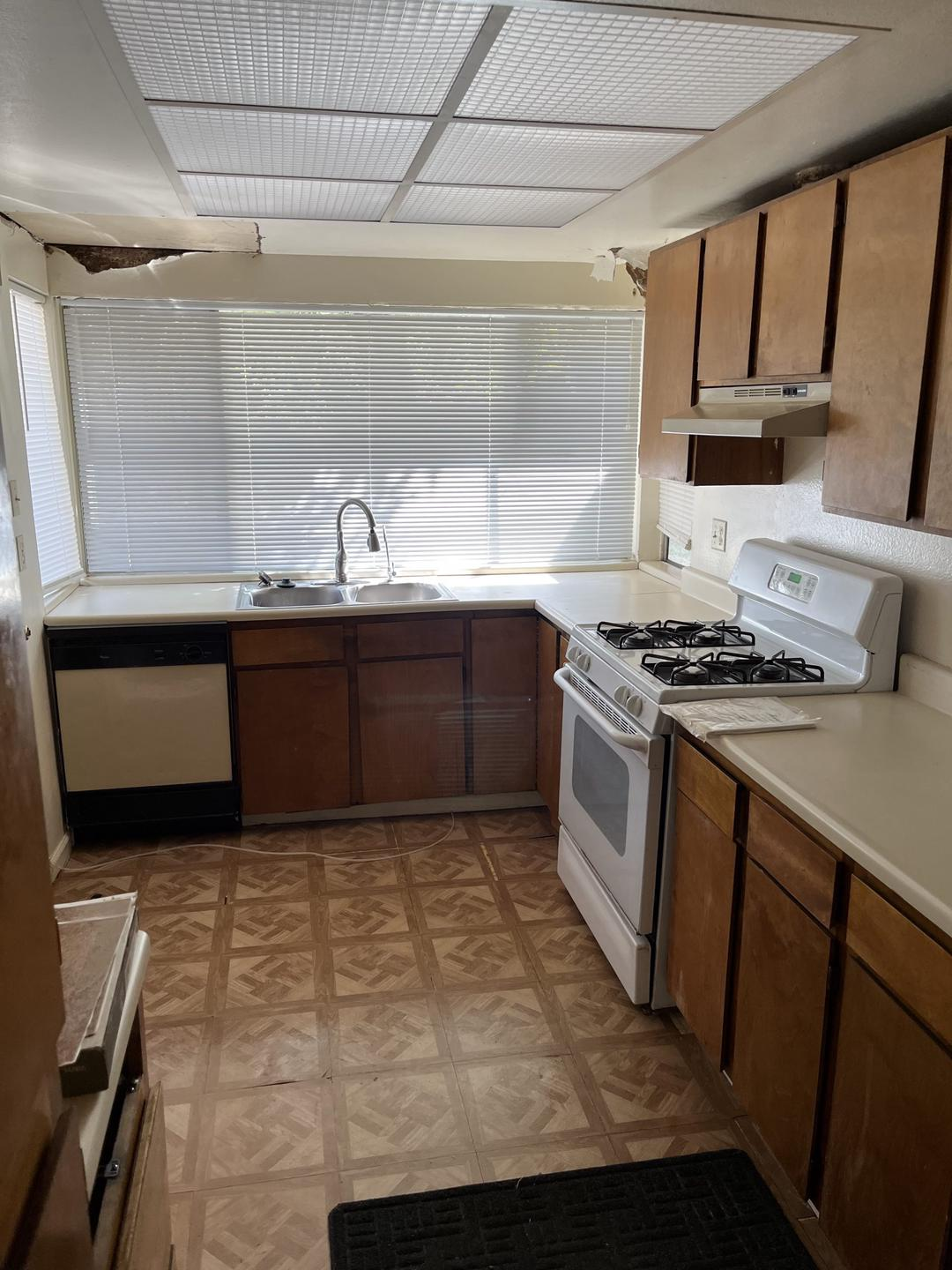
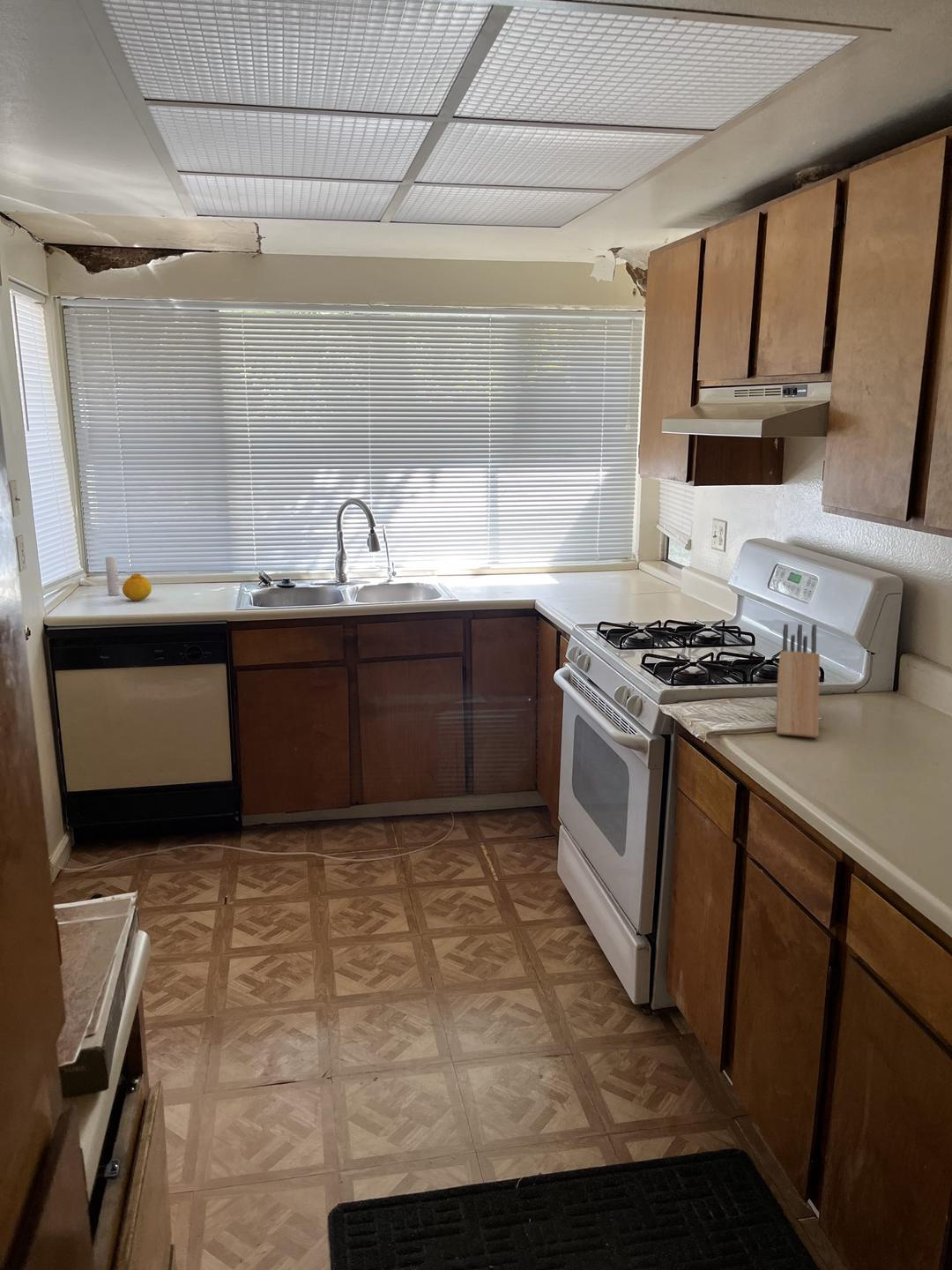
+ bottle (112, 575)
+ knife block (799, 676)
+ fruit (137, 586)
